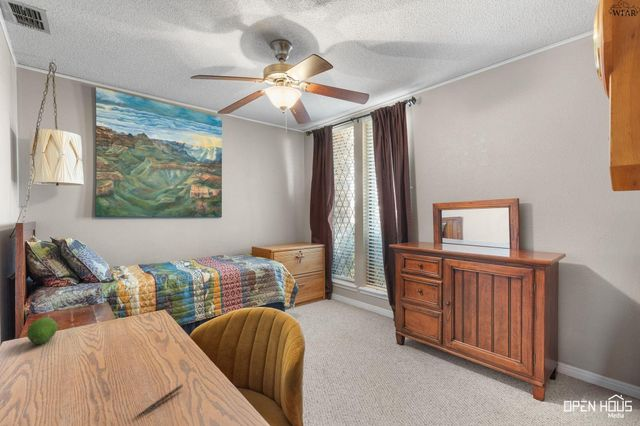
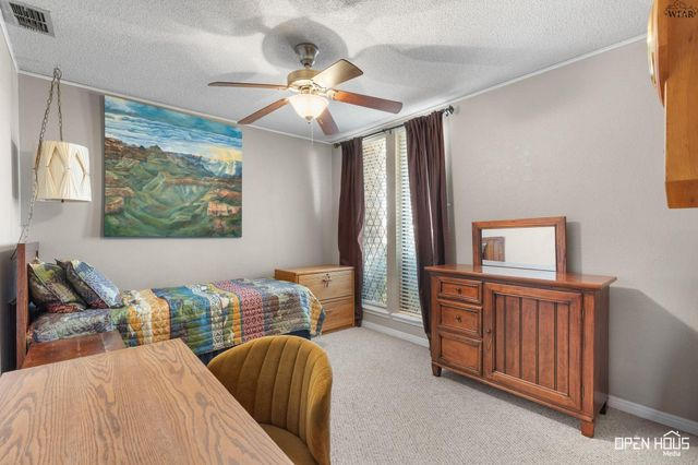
- pen (158, 401)
- fruit (43, 330)
